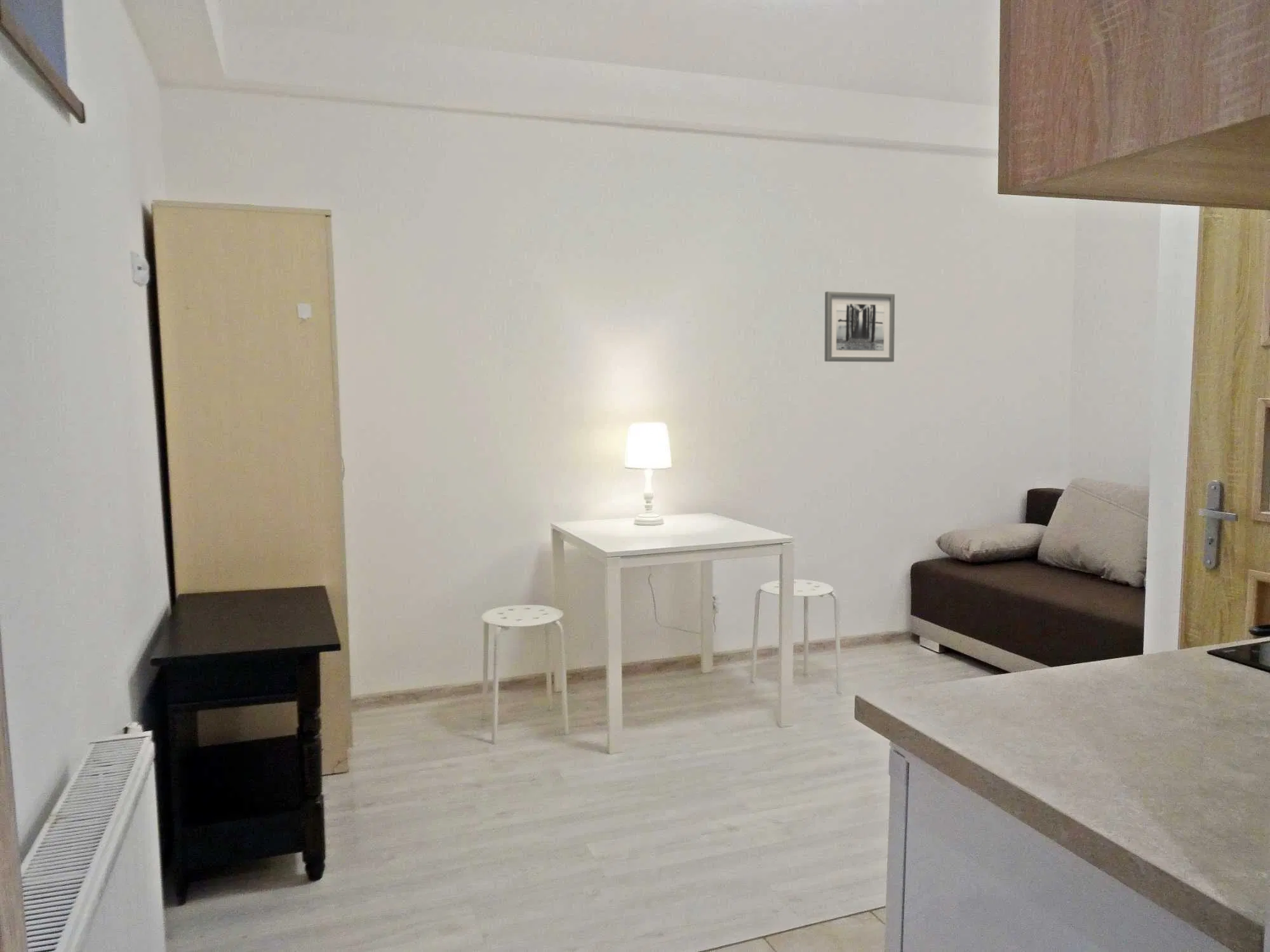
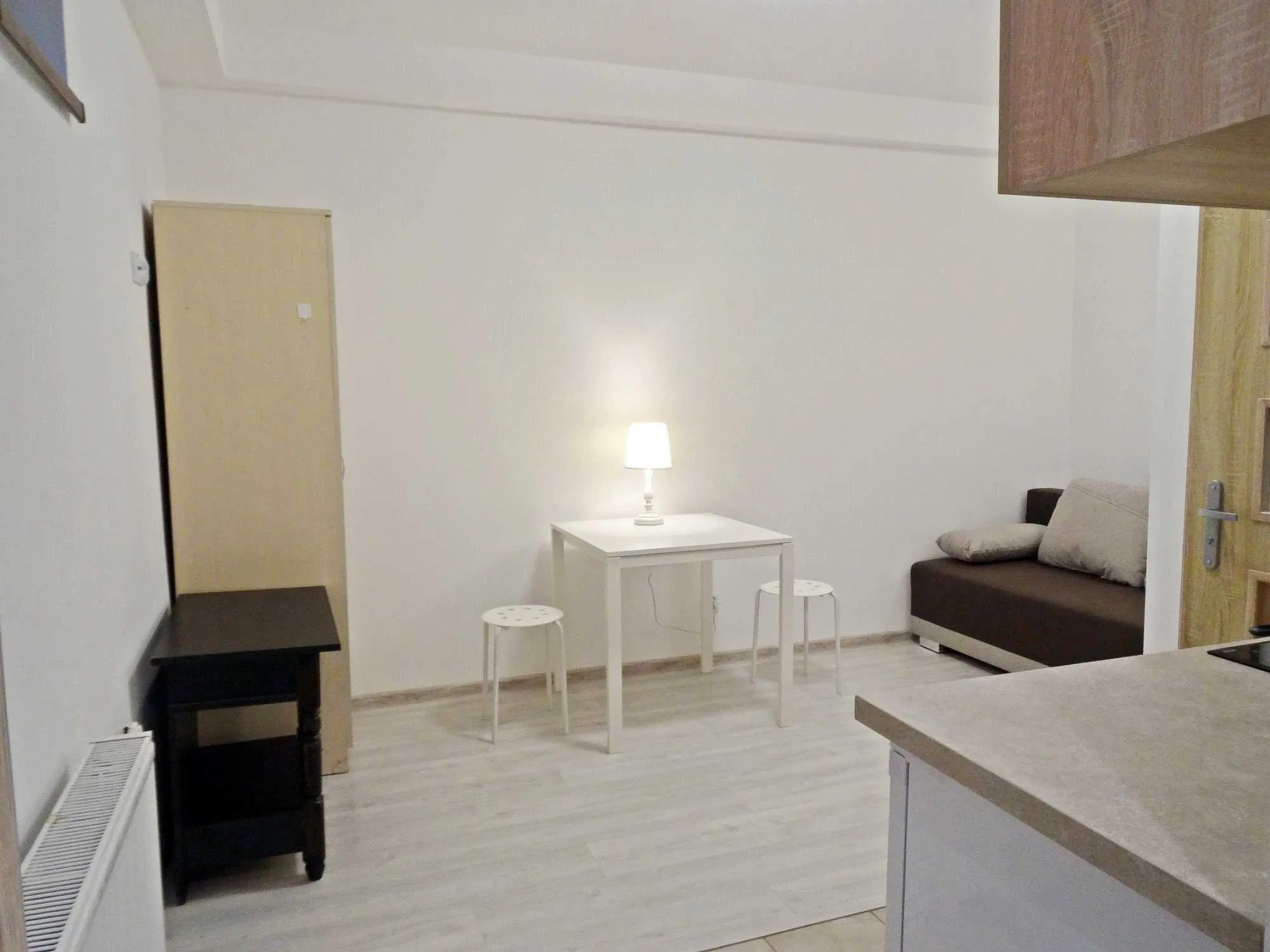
- wall art (860, 327)
